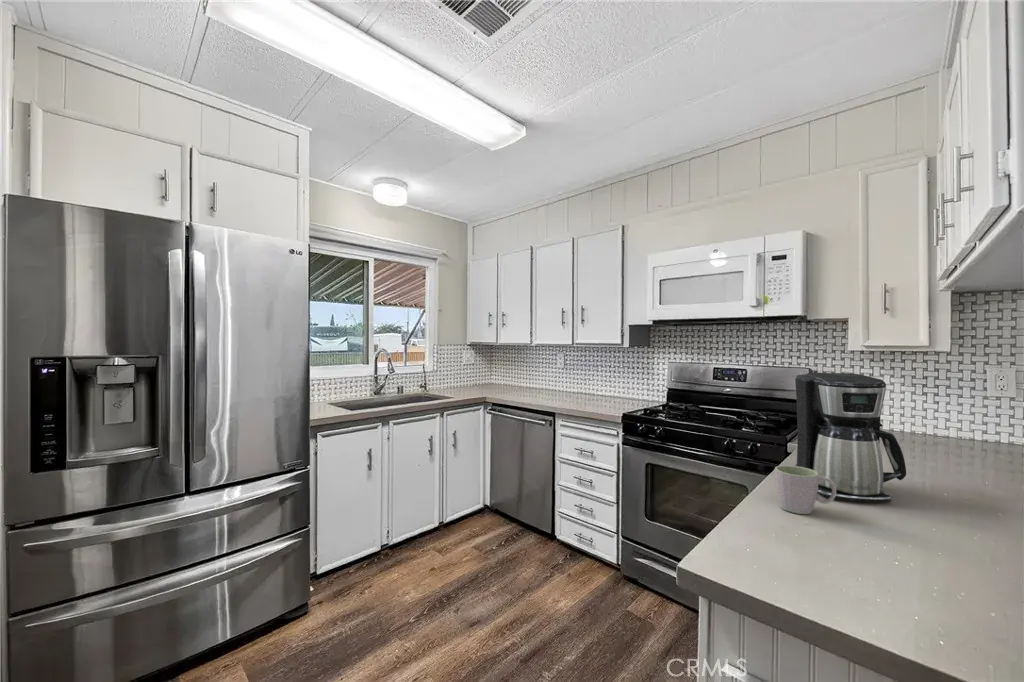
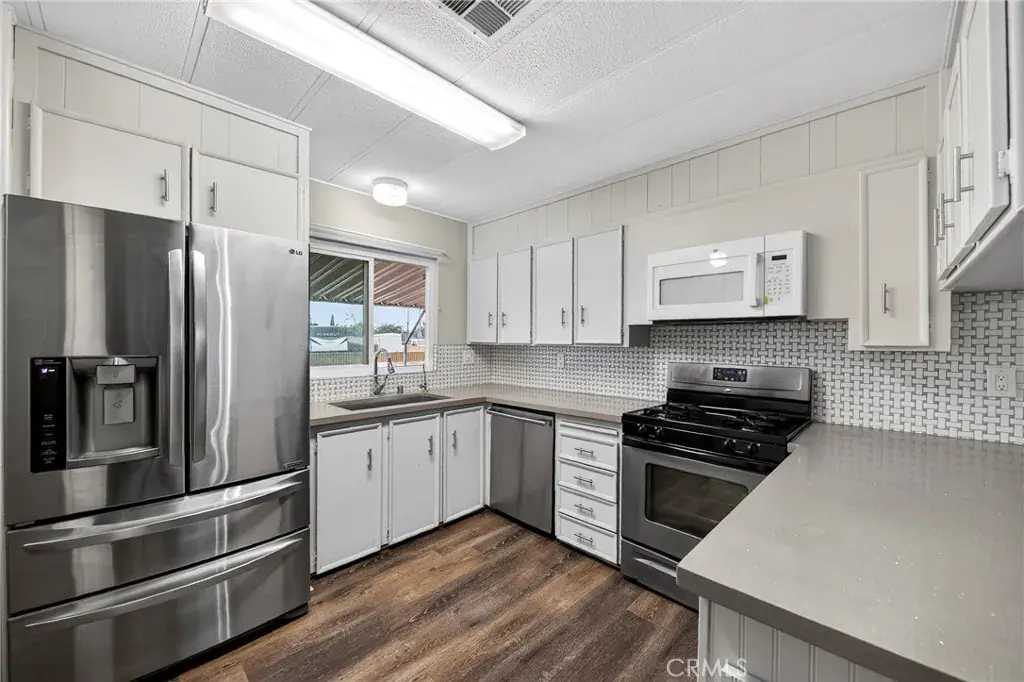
- mug (804, 490)
- coffee maker (845, 430)
